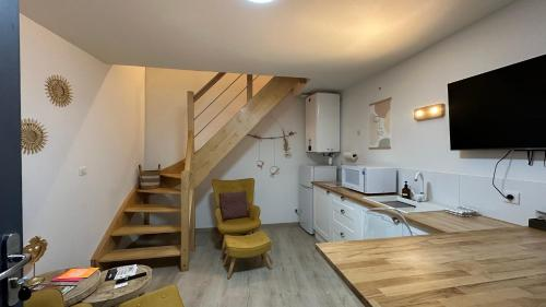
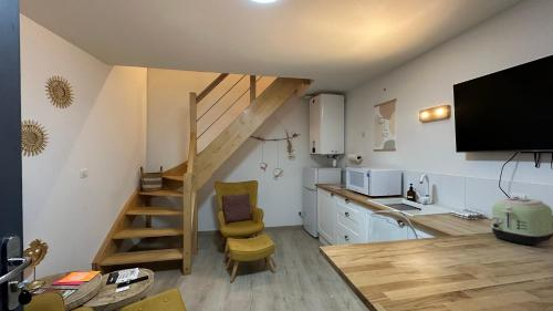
+ toaster (520, 219)
